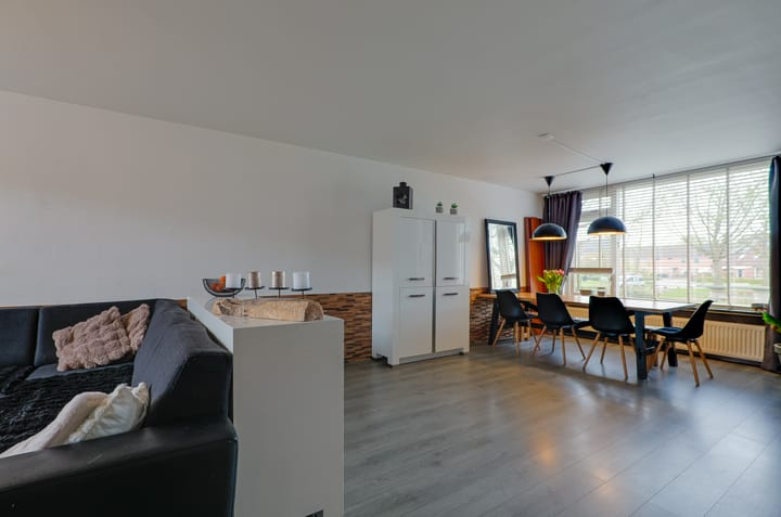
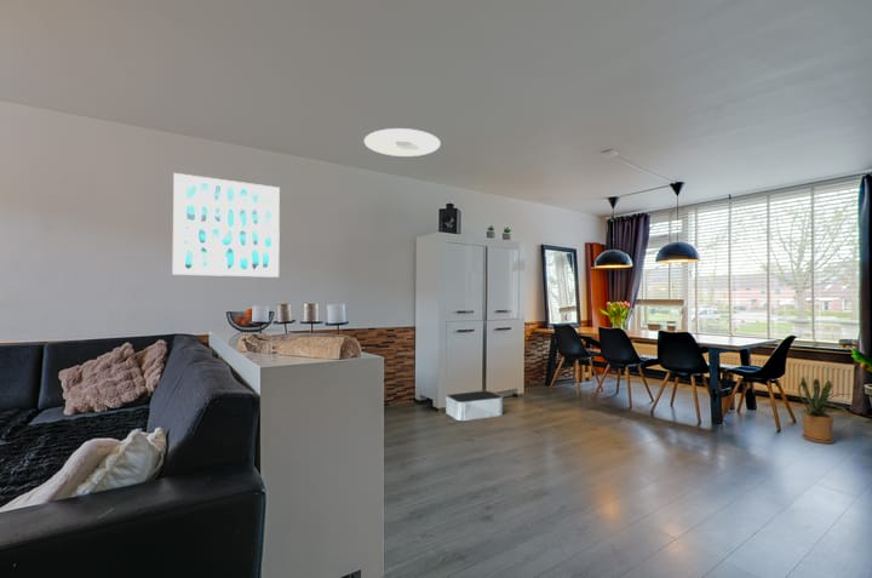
+ wall art (229, 228)
+ storage bin (474, 405)
+ ceiling light (402, 139)
+ house plant (822, 407)
